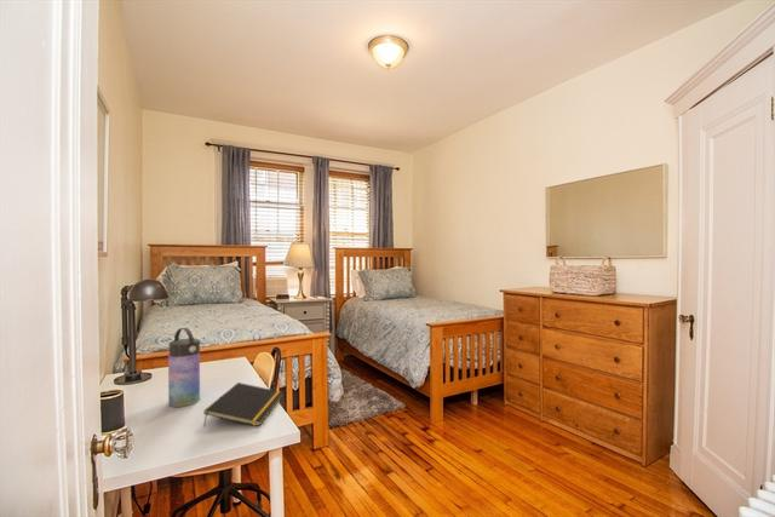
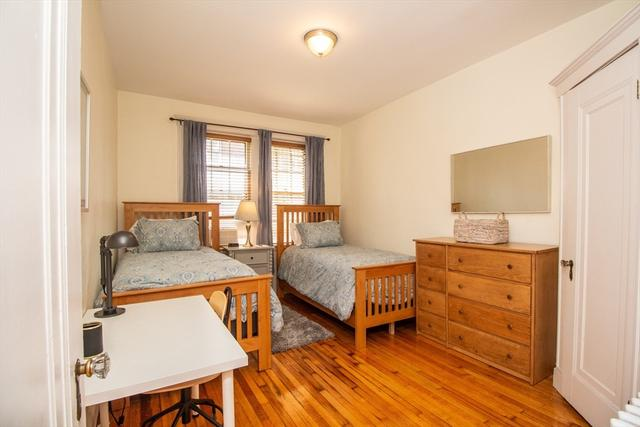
- water bottle (184, 364)
- notepad (247, 402)
